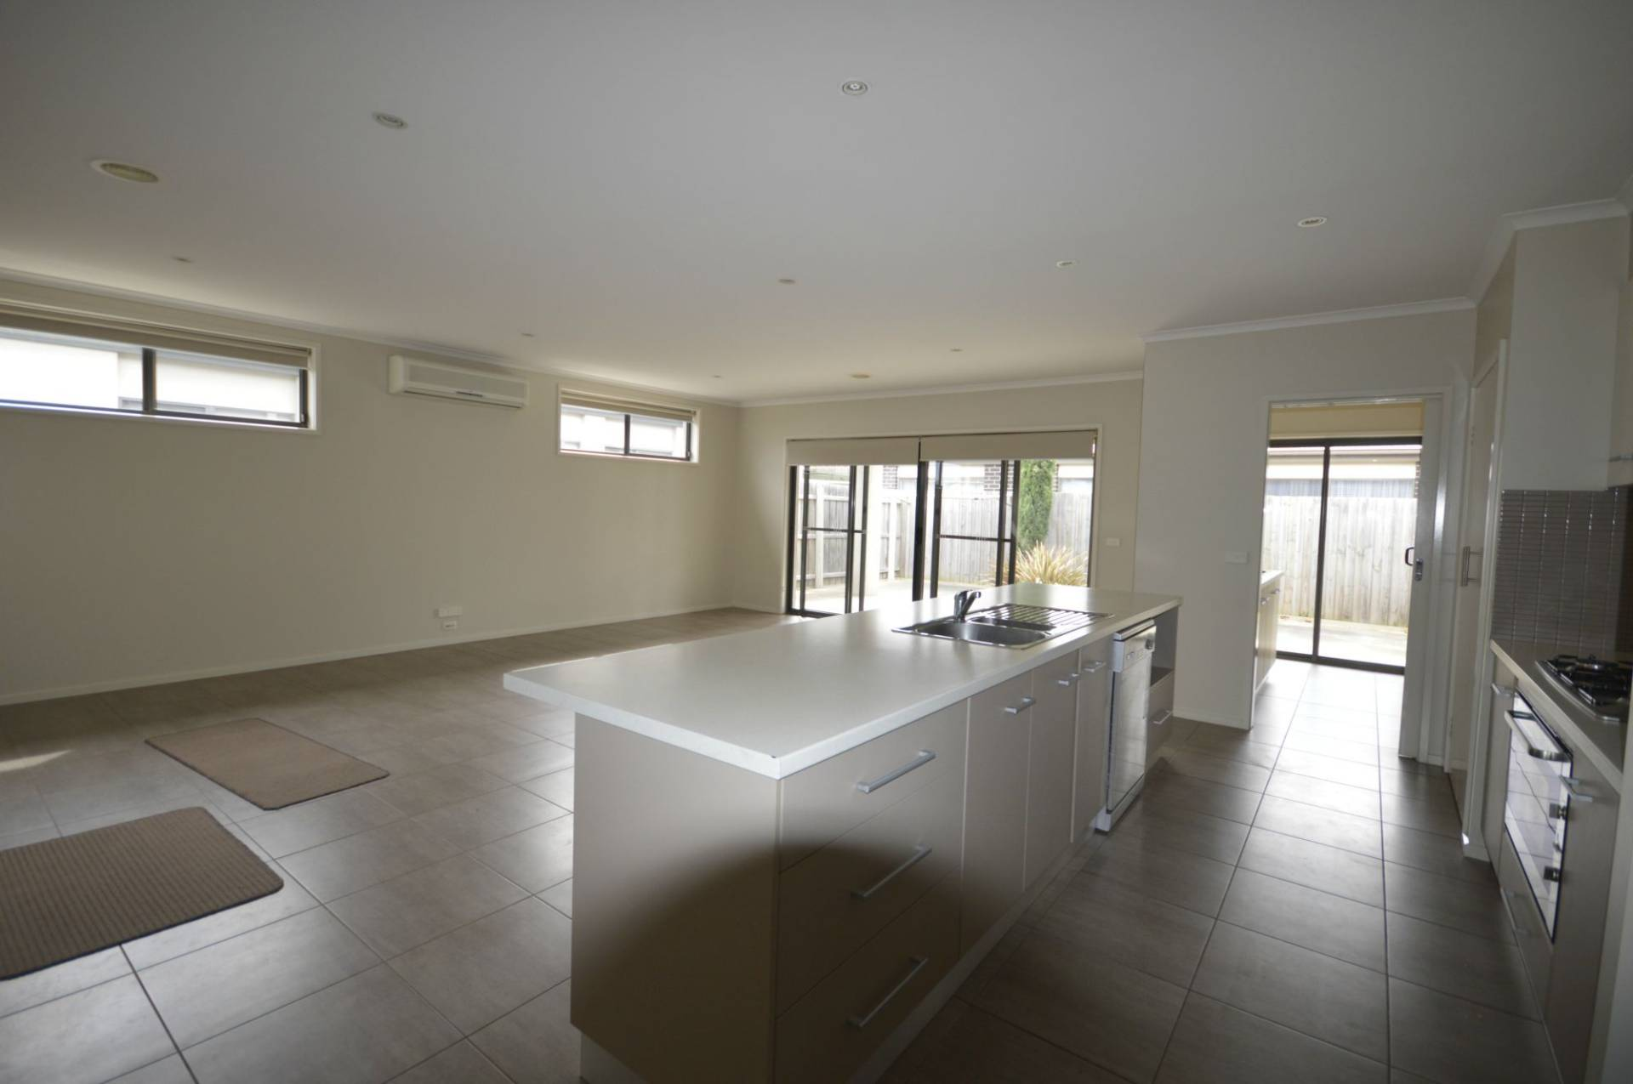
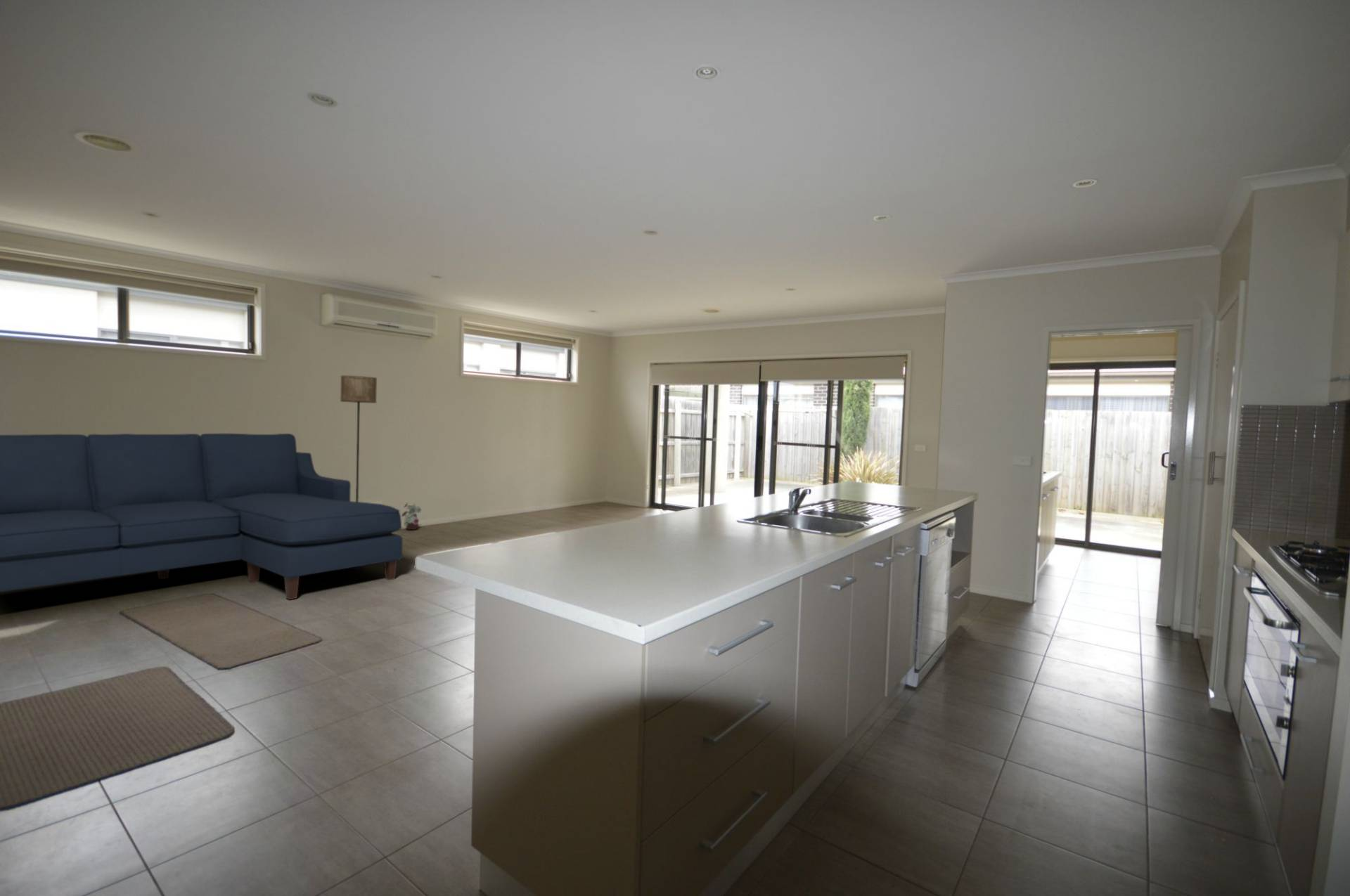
+ sofa (180, 512)
+ decorative plant (411, 515)
+ floor lamp (357, 458)
